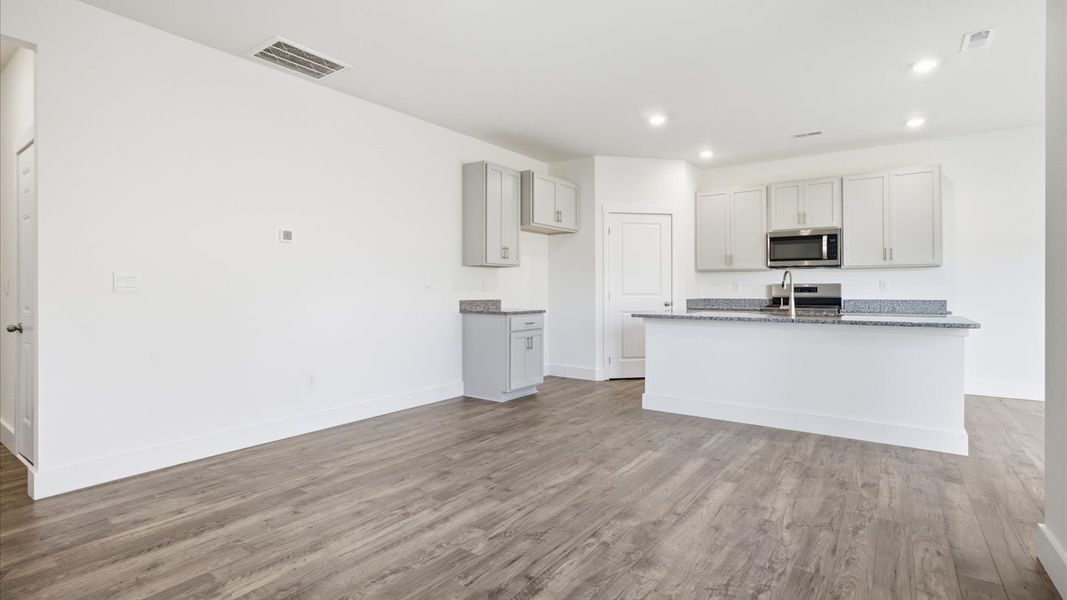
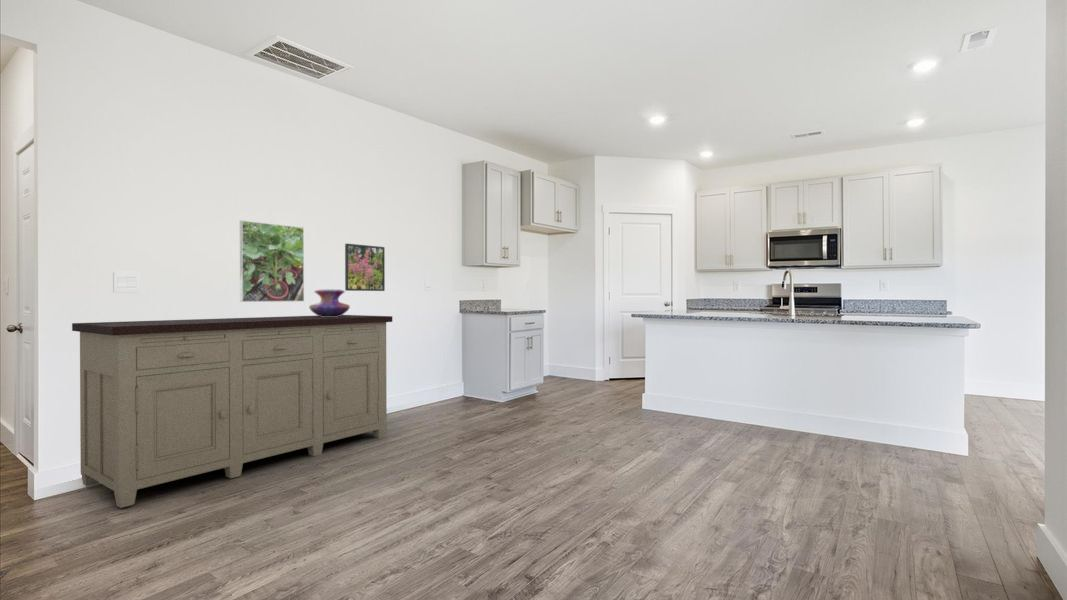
+ decorative vase (329, 302)
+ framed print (273, 263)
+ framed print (365, 268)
+ sideboard (256, 388)
